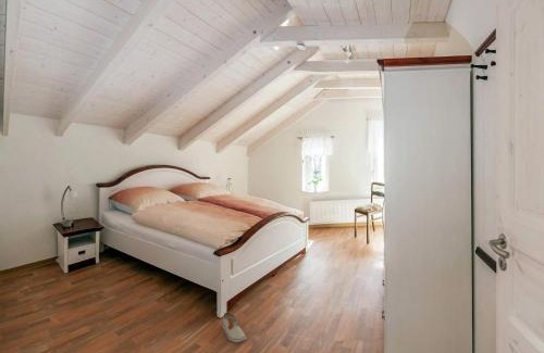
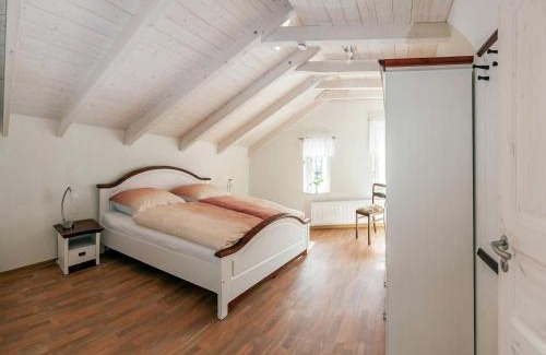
- shoe (233, 325)
